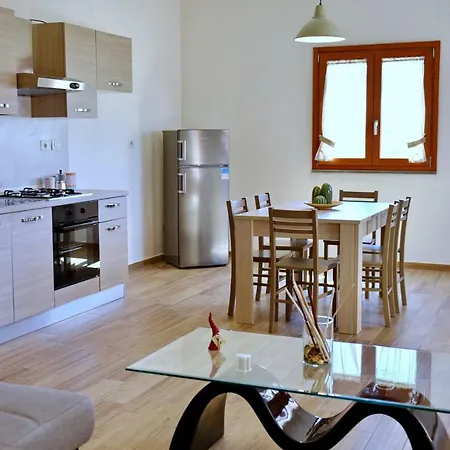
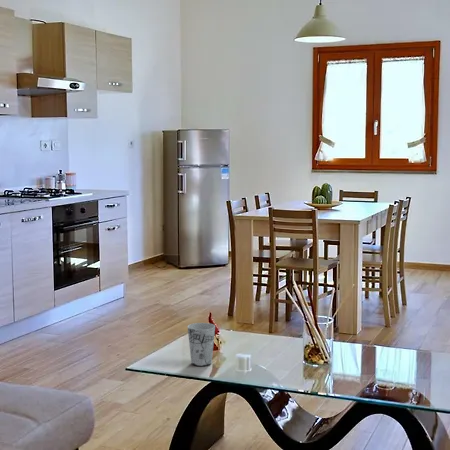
+ cup (201, 344)
